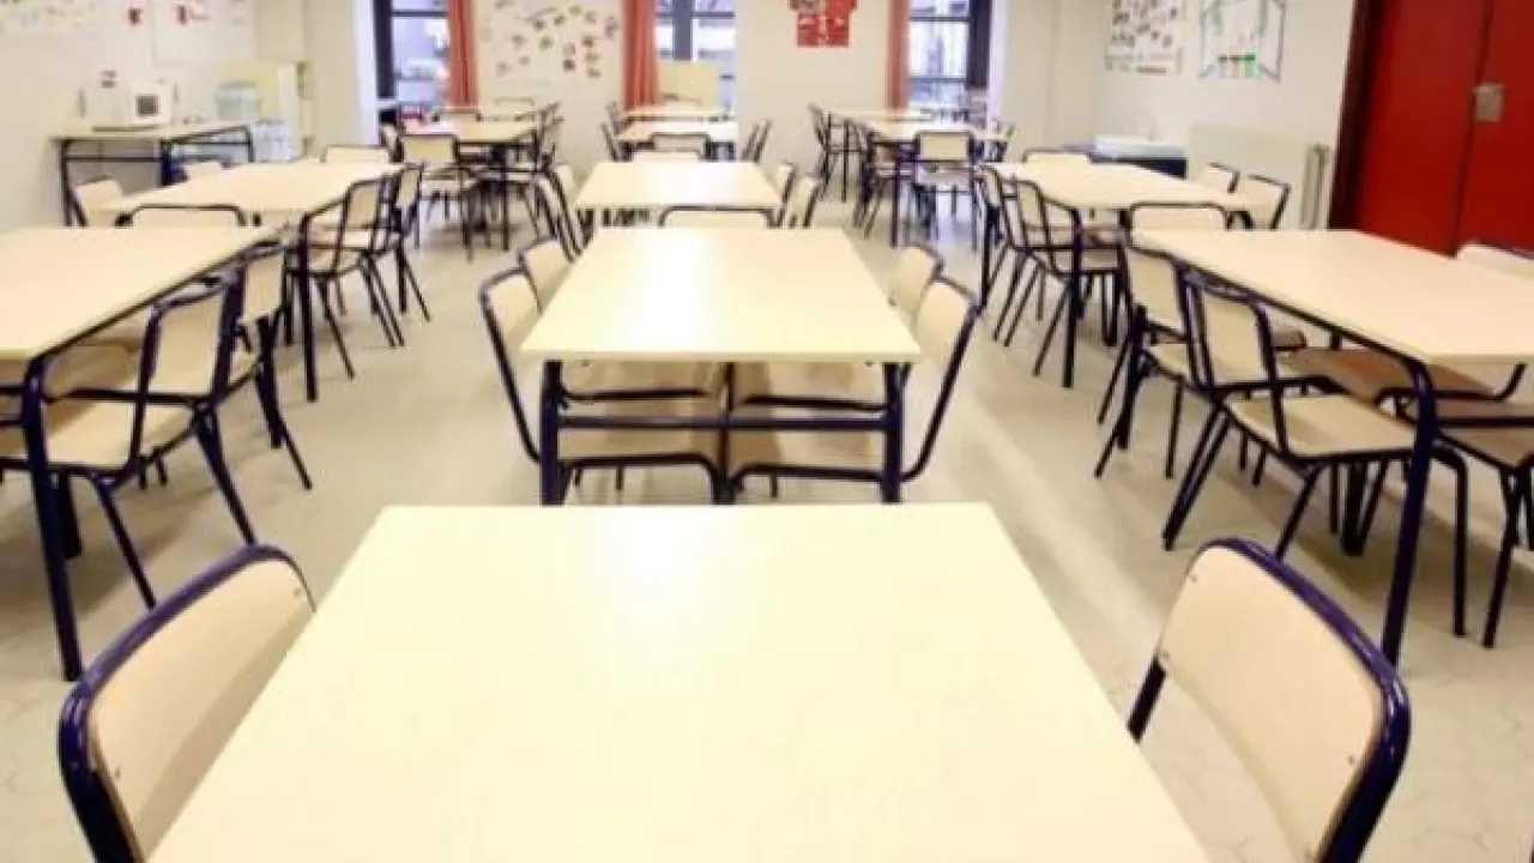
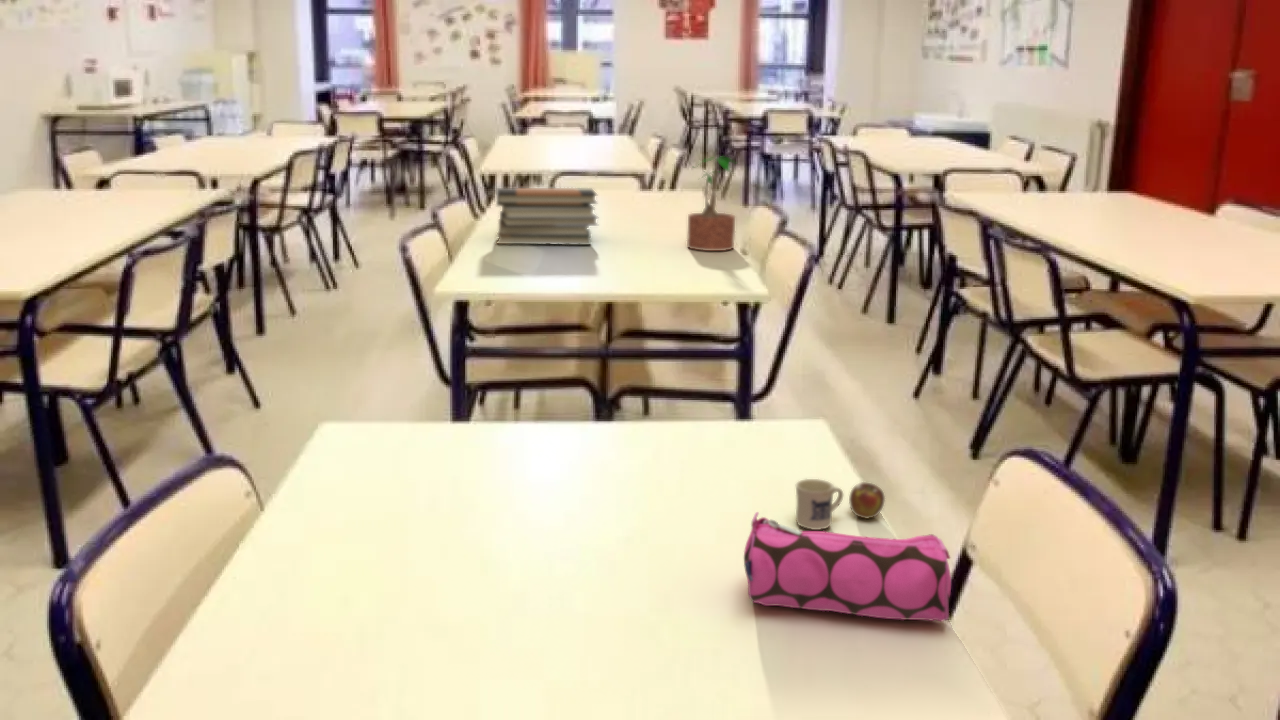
+ pencil case (846, 565)
+ mug (839, 500)
+ potted plant (714, 202)
+ book stack (546, 215)
